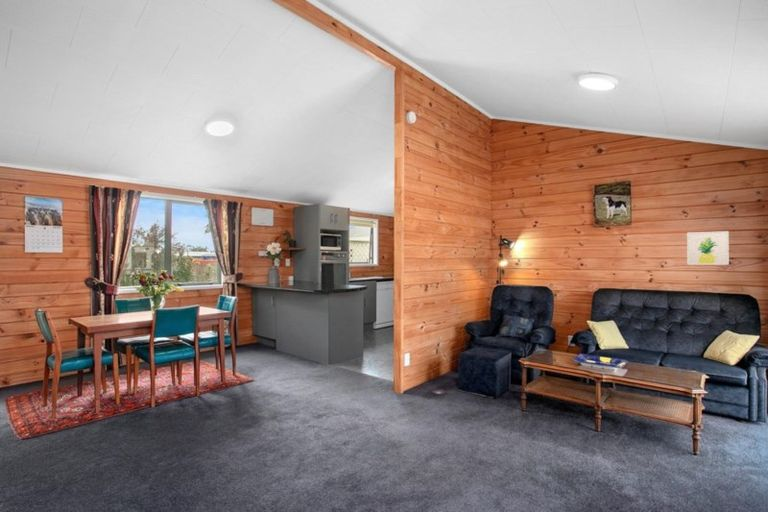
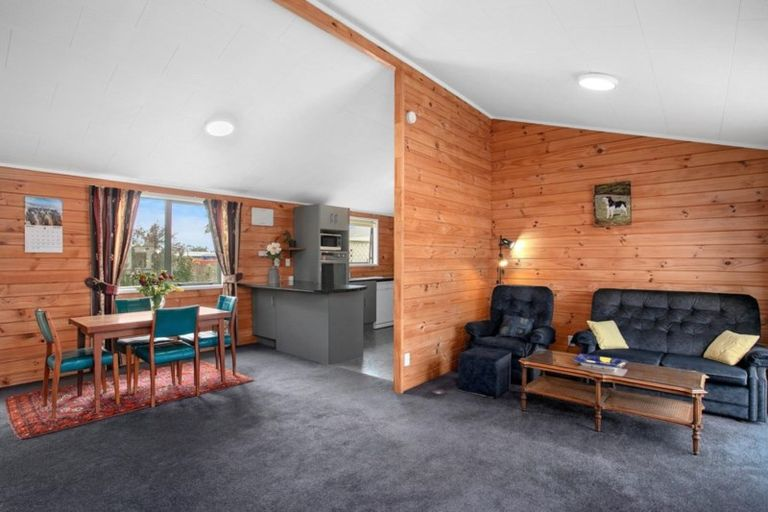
- wall art (707, 248)
